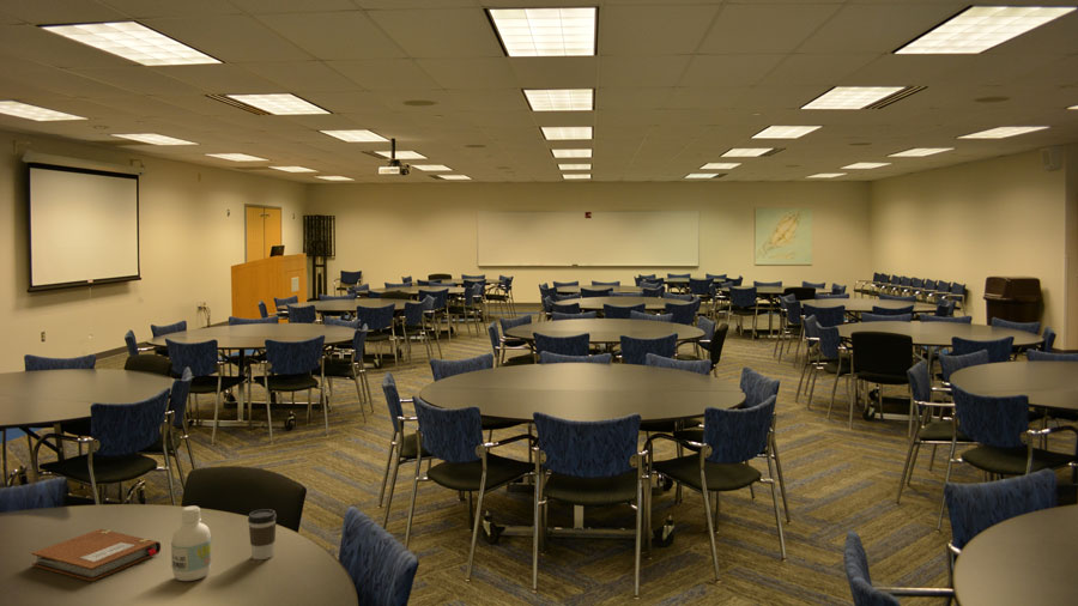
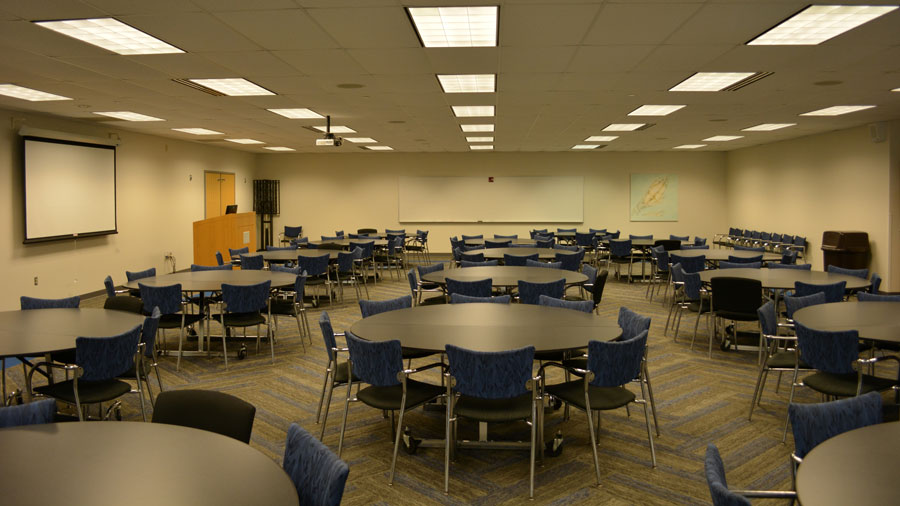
- coffee cup (262, 534)
- notebook (99, 552)
- bottle (190, 541)
